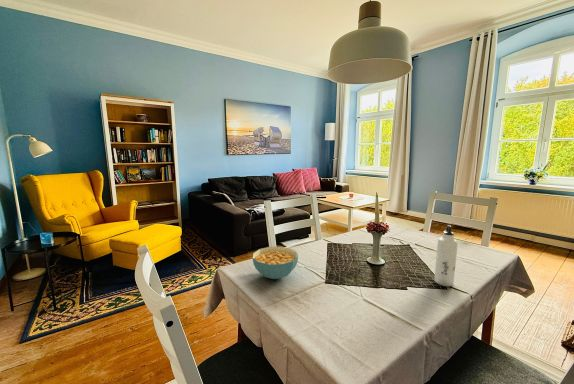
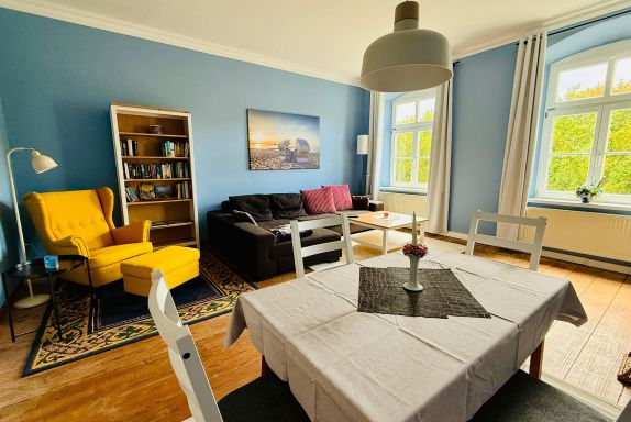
- cereal bowl (275, 265)
- water bottle (446, 254)
